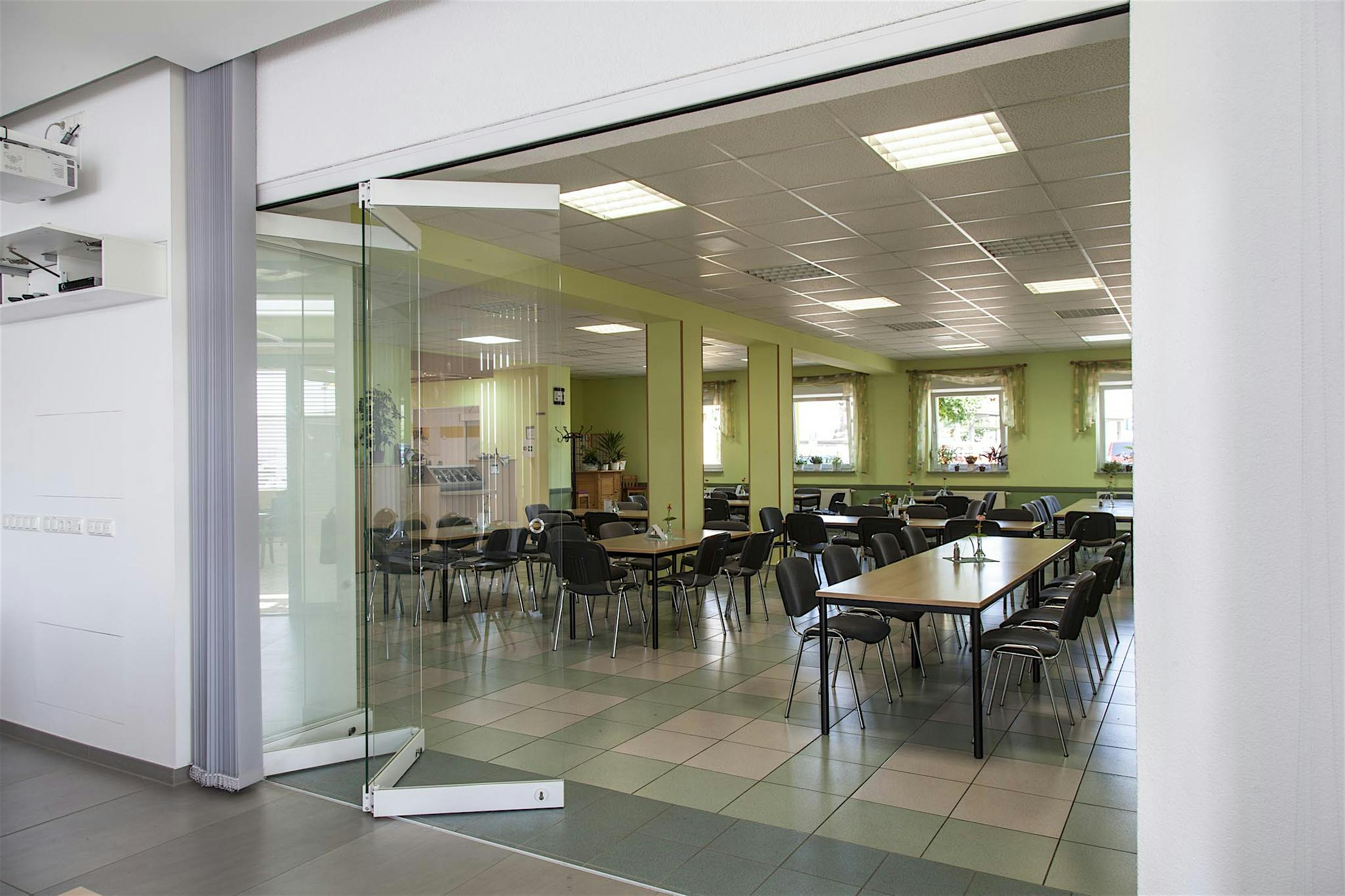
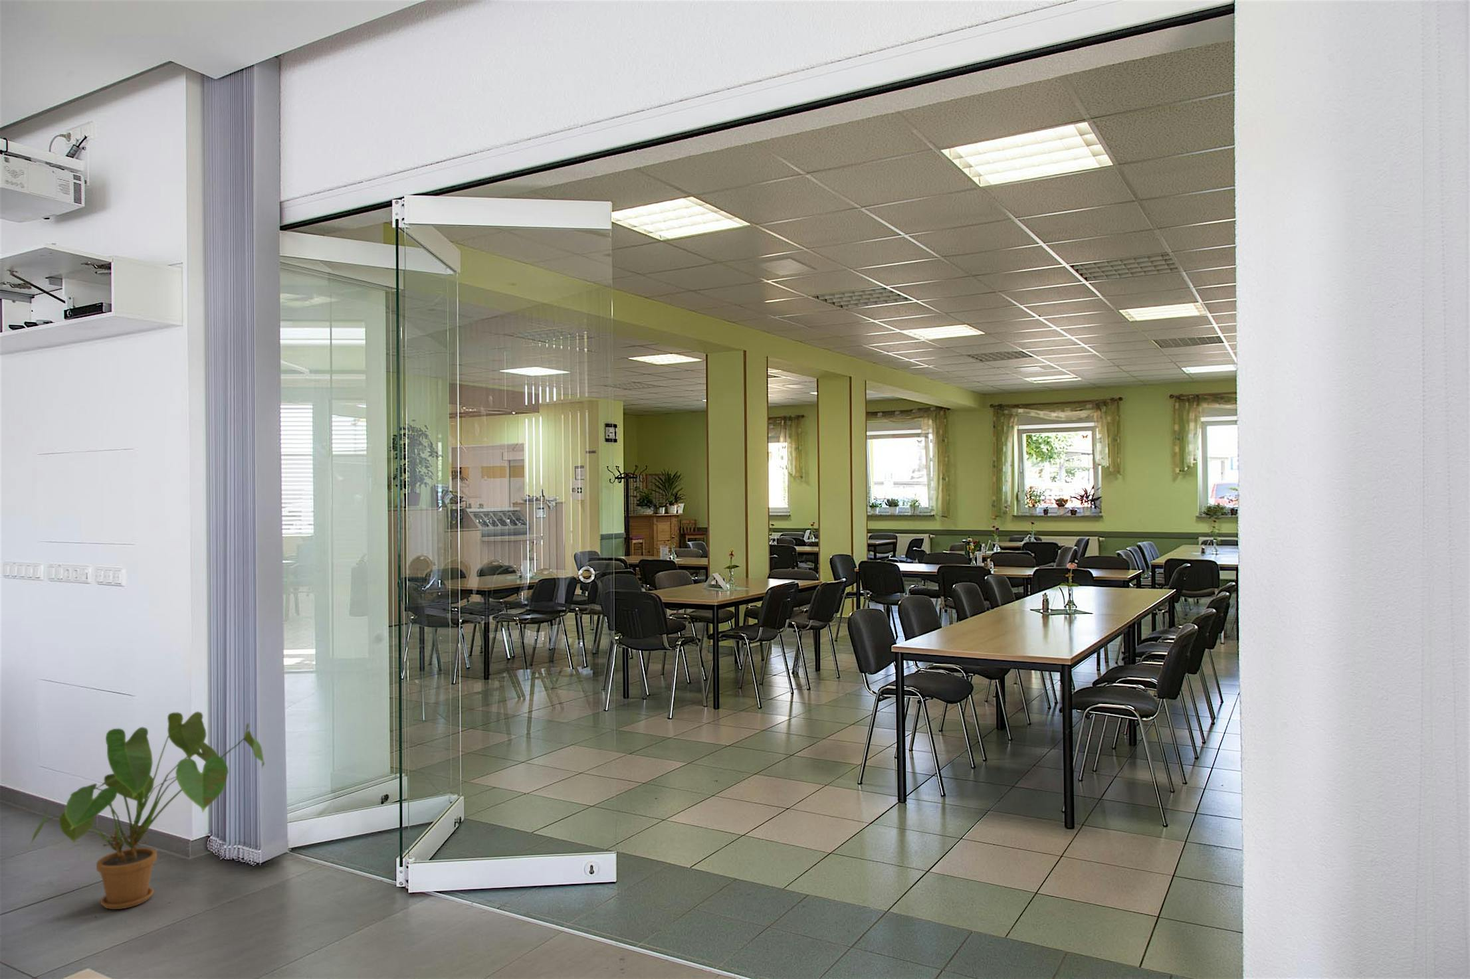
+ house plant (156, 805)
